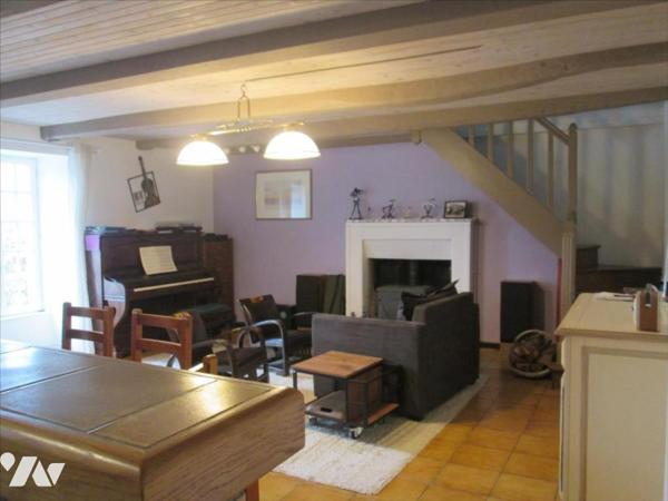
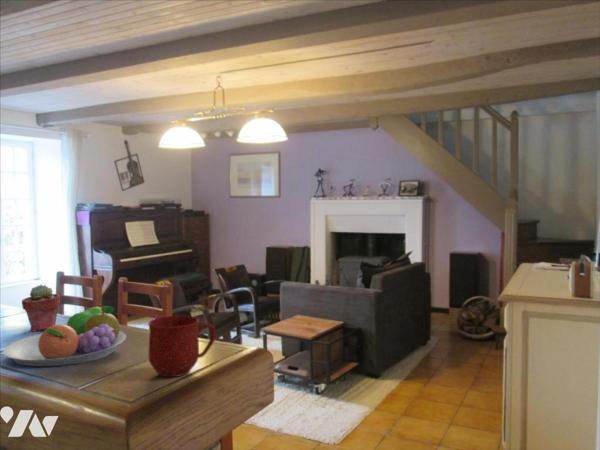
+ fruit bowl (71, 330)
+ potted succulent (41, 306)
+ mug (183, 344)
